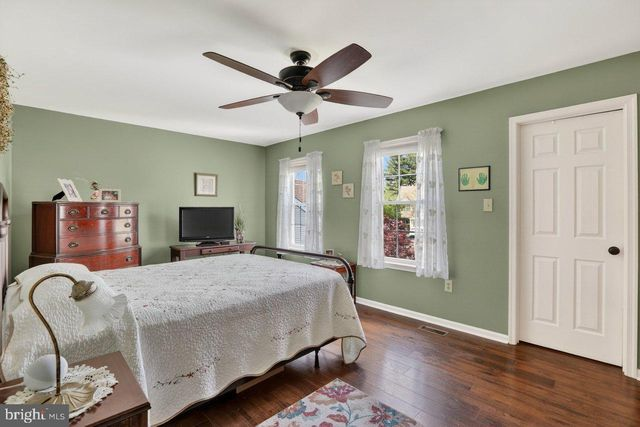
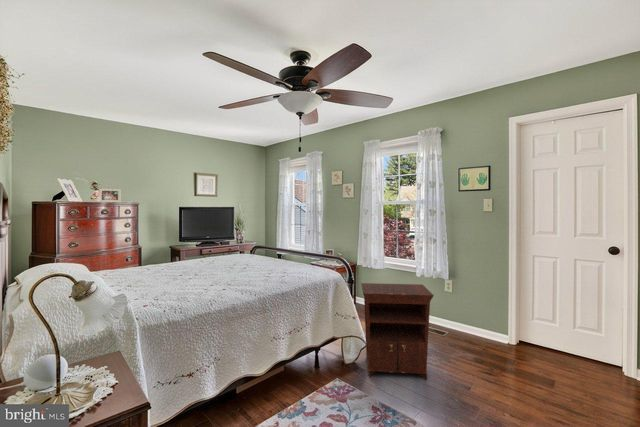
+ nightstand (394, 328)
